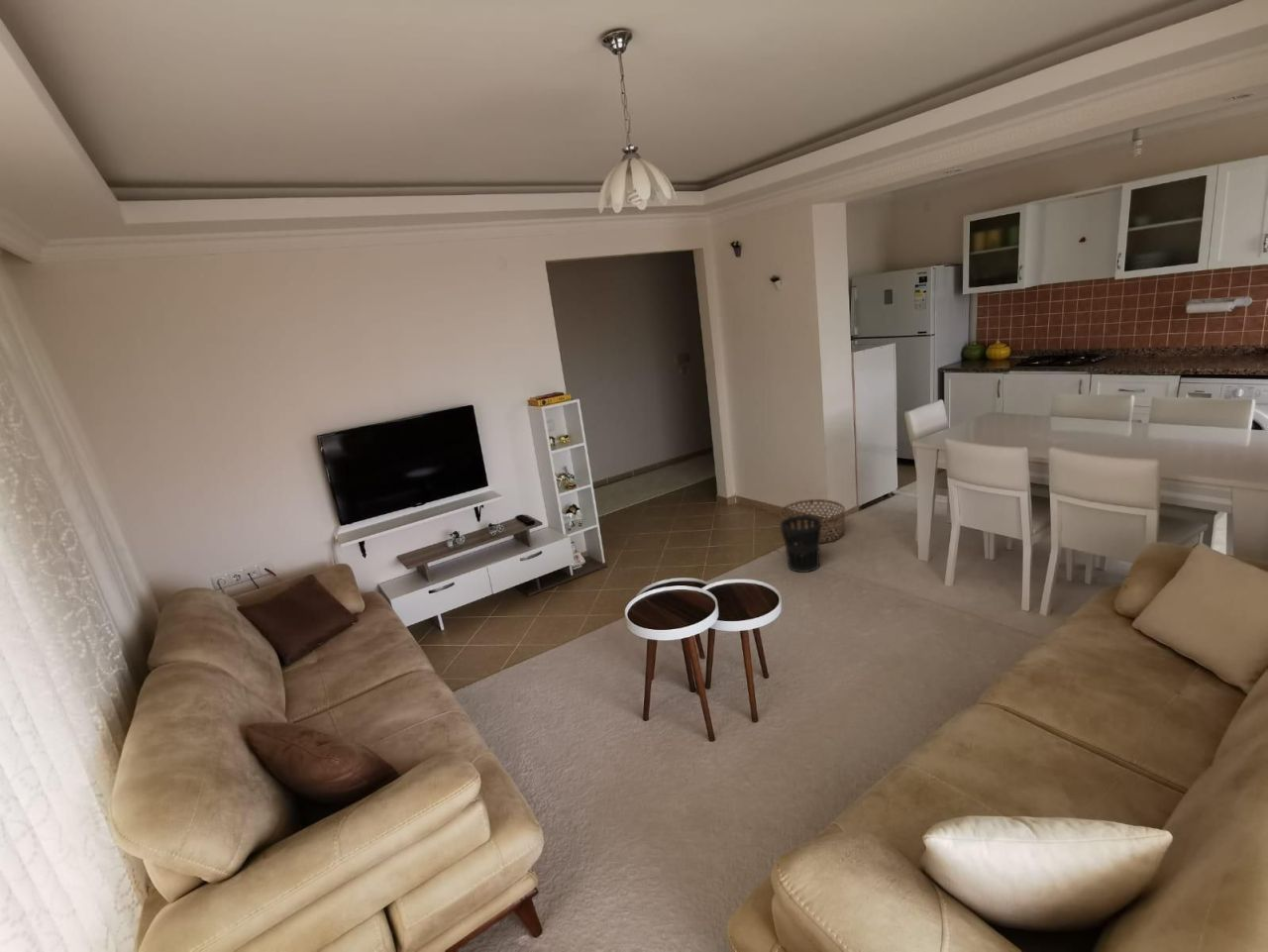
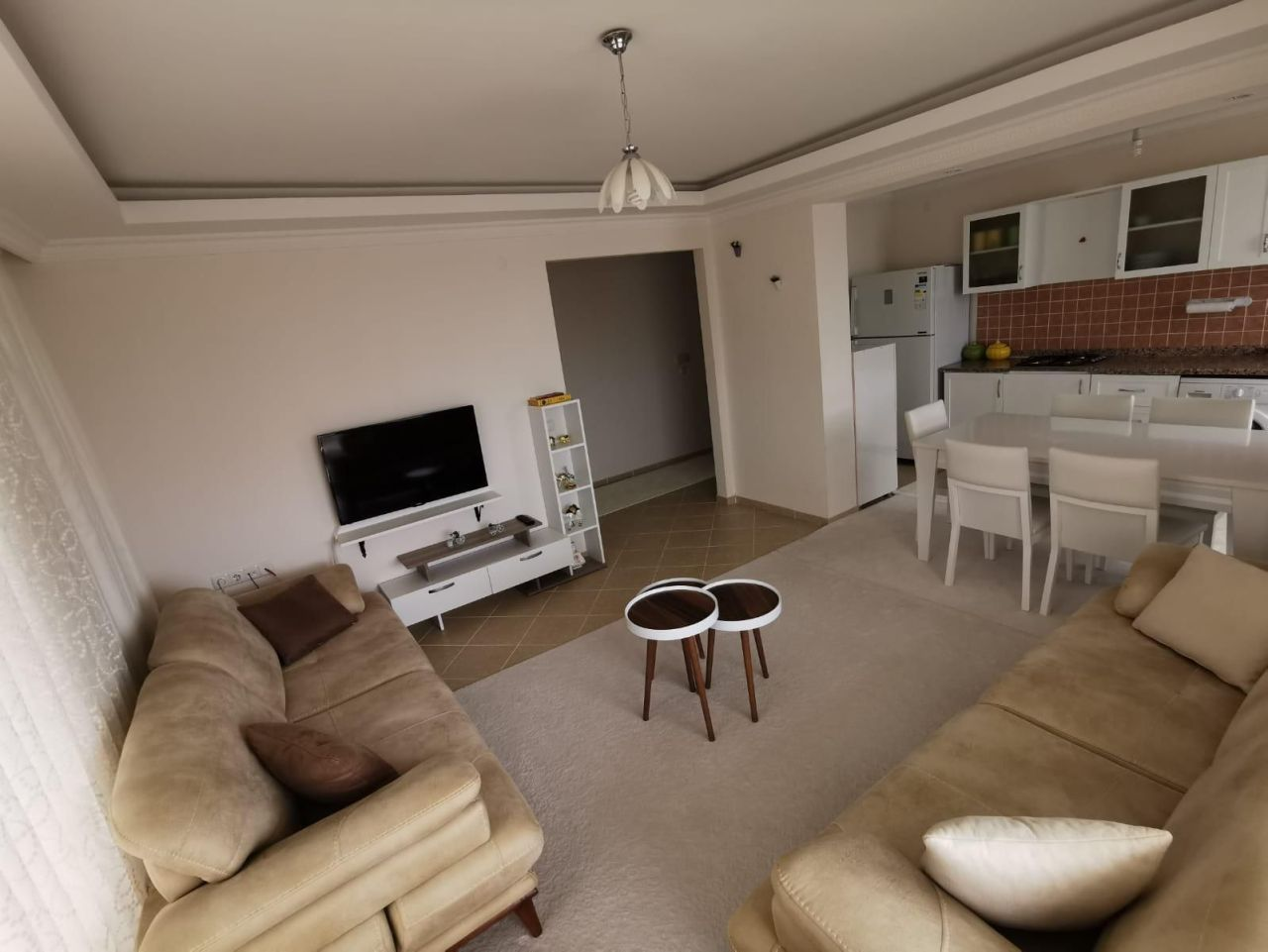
- basket (812, 521)
- wastebasket (801, 544)
